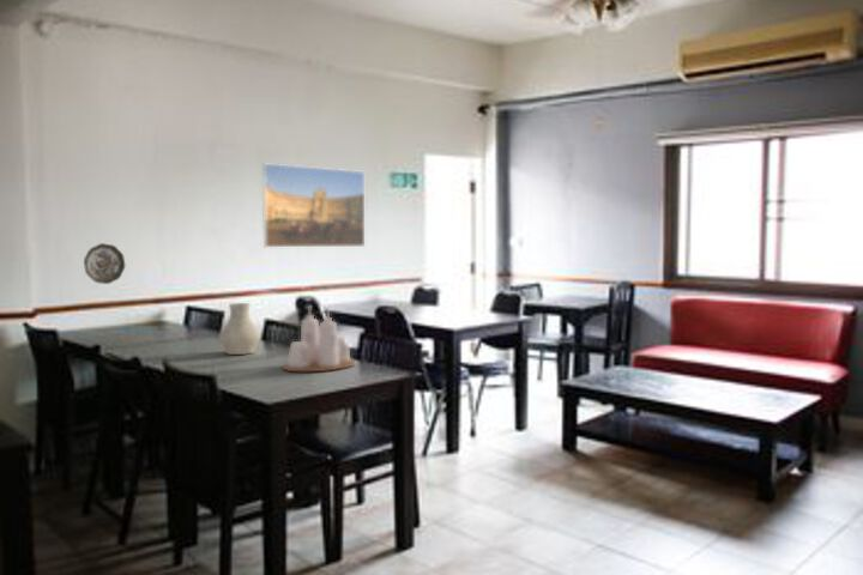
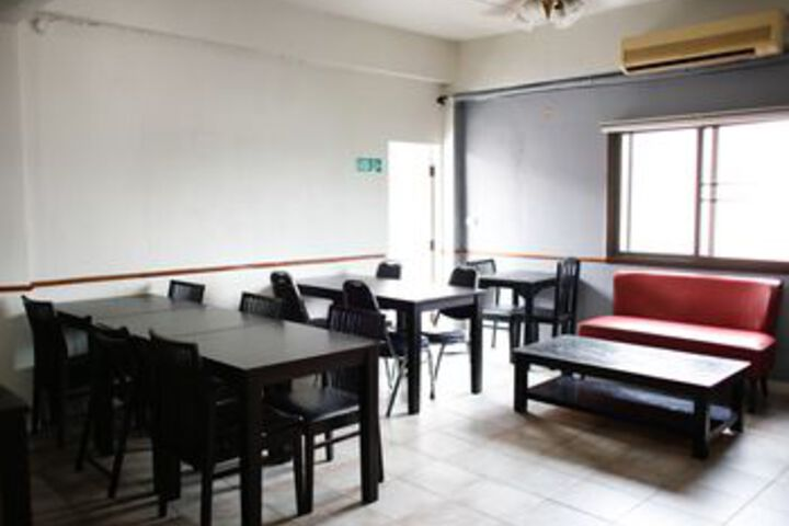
- decorative plate (103, 264)
- condiment set (319, 335)
- vase (240, 328)
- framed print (316, 207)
